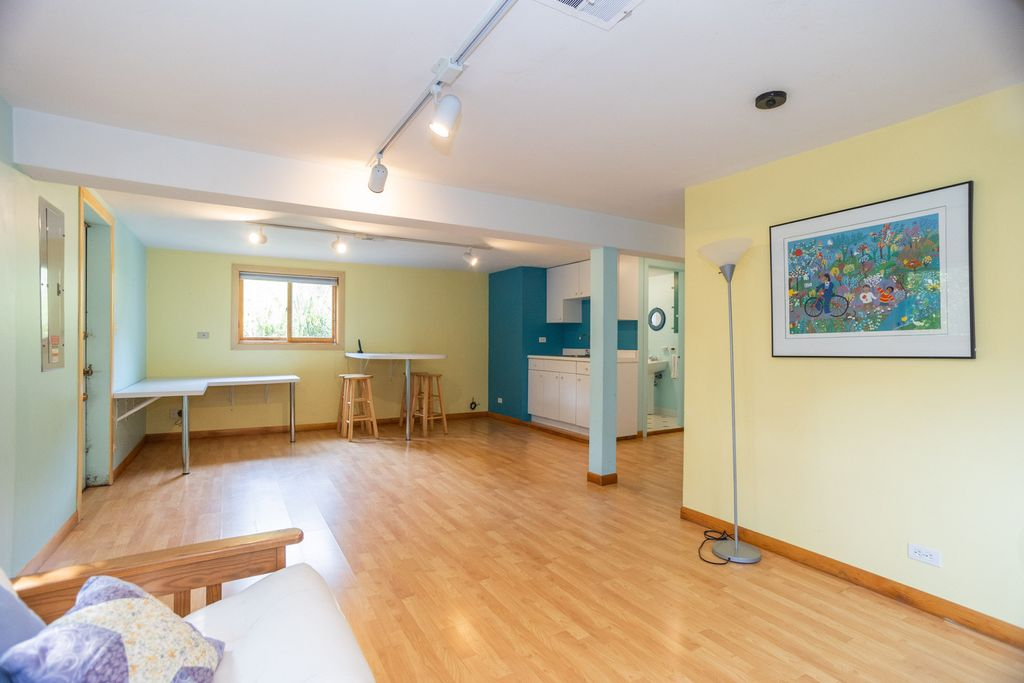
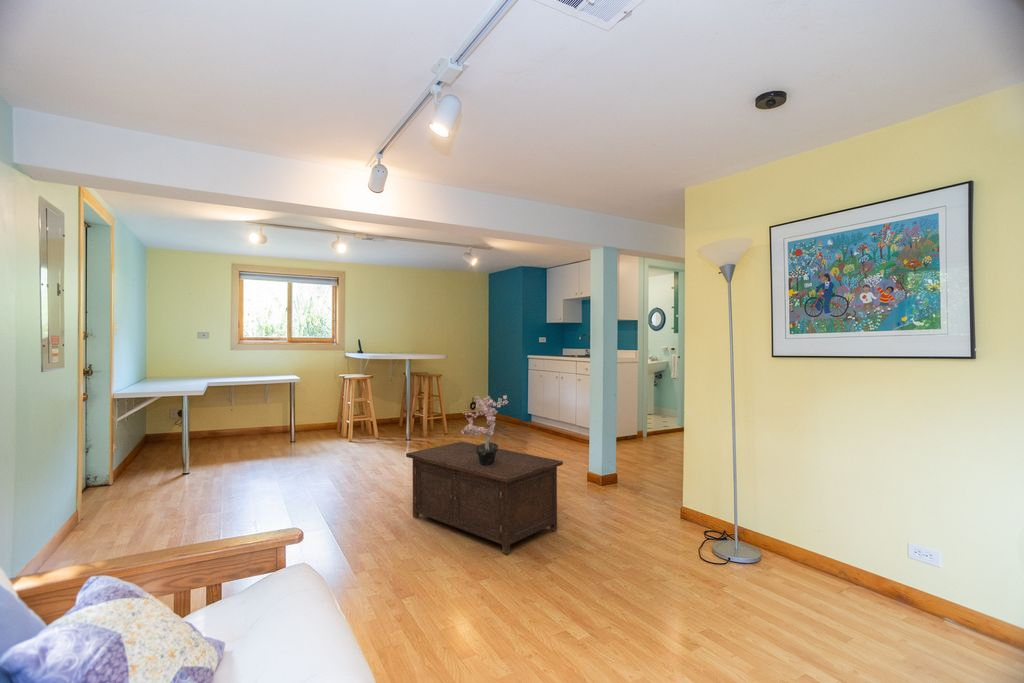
+ potted plant (482, 427)
+ cabinet (481, 490)
